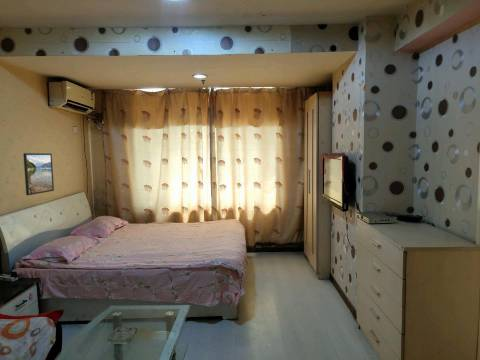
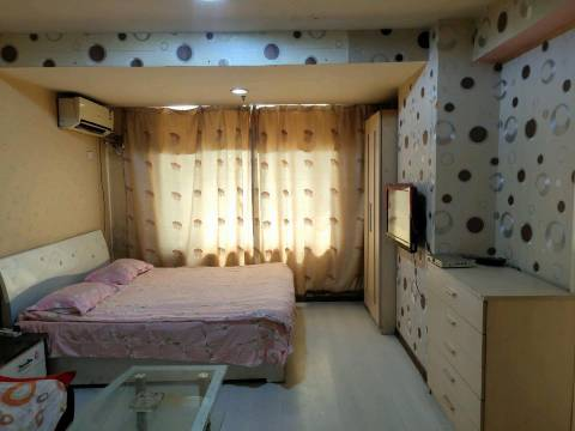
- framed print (39, 173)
